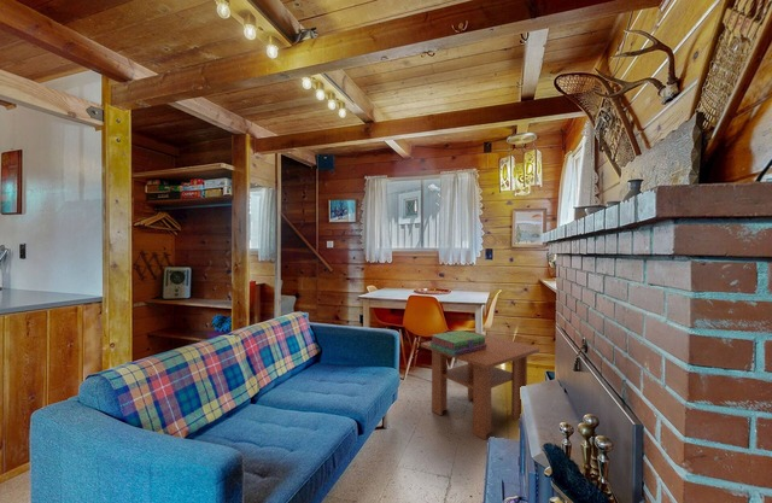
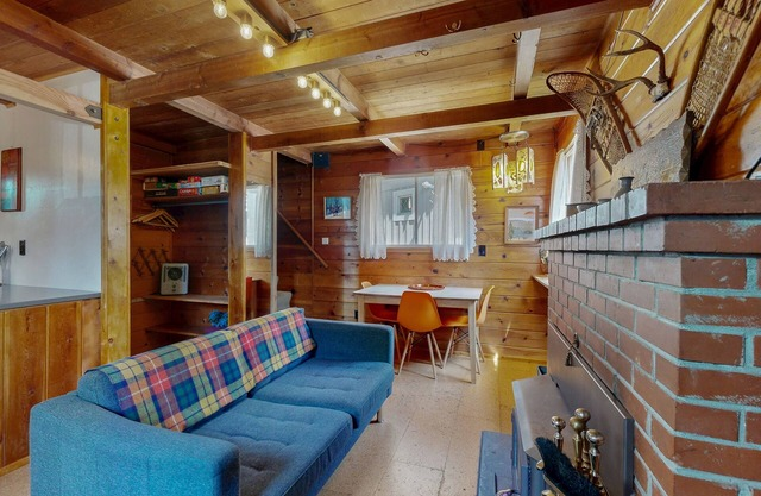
- stack of books (457, 341)
- coffee table (478, 380)
